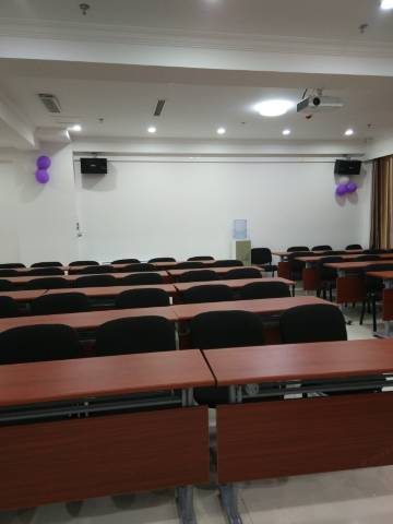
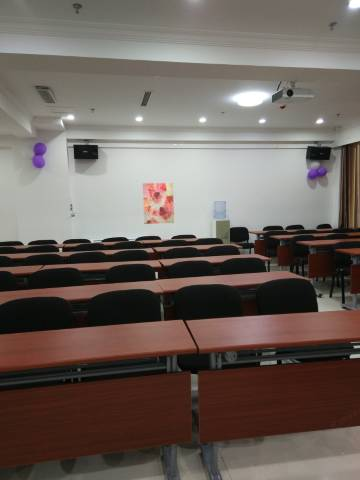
+ wall art (158, 203)
